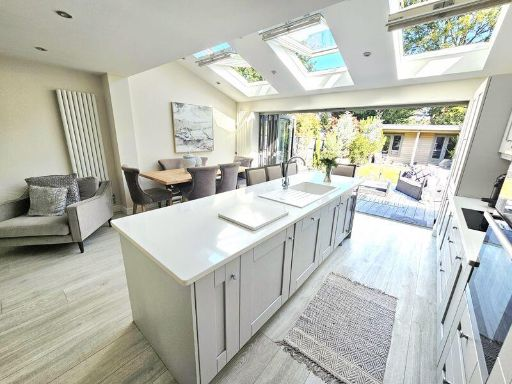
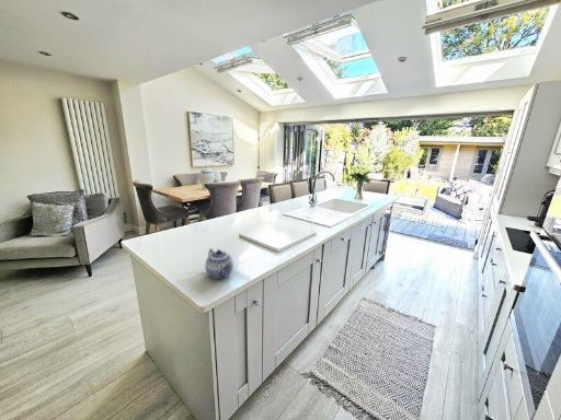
+ teapot (219, 261)
